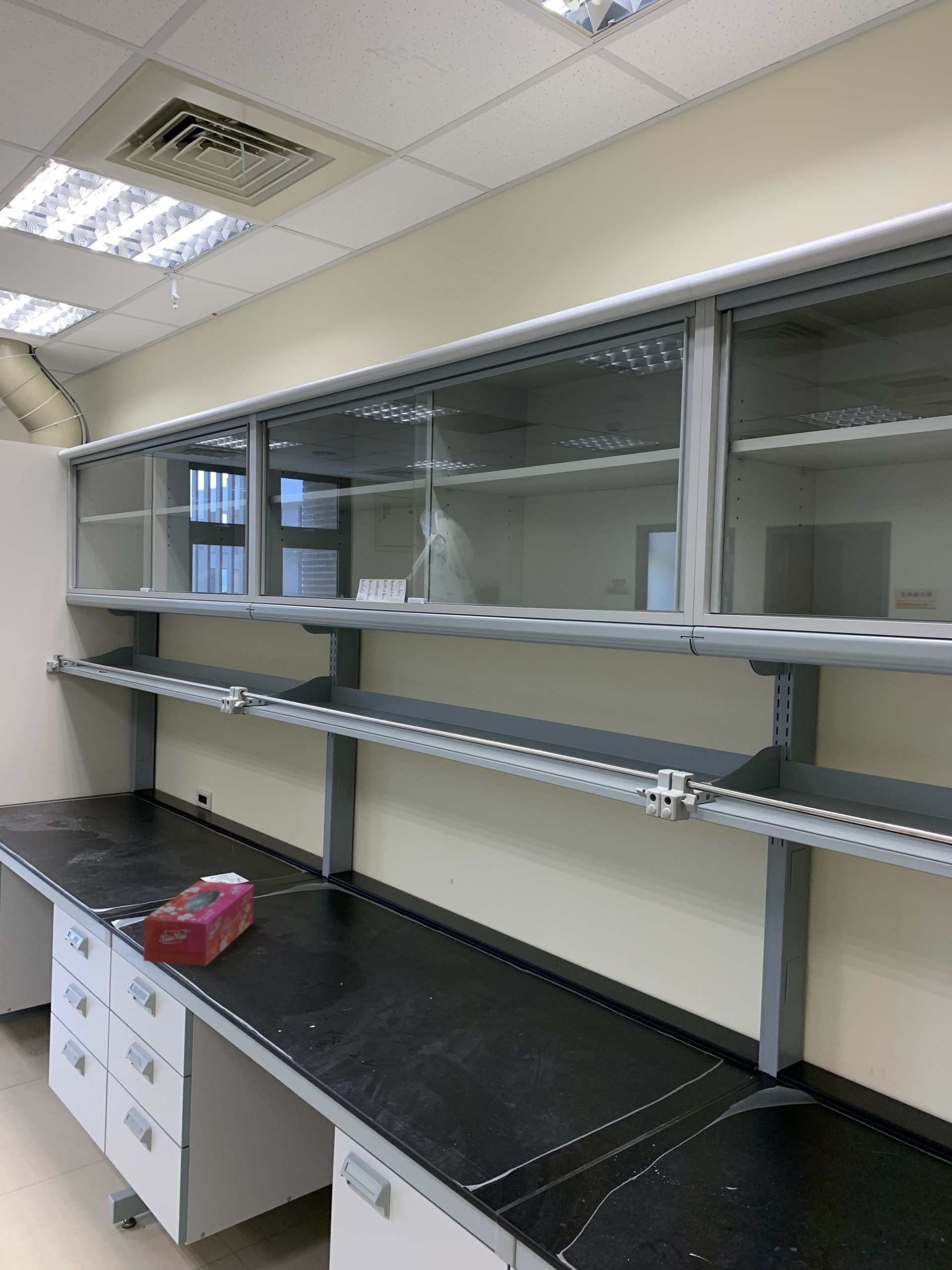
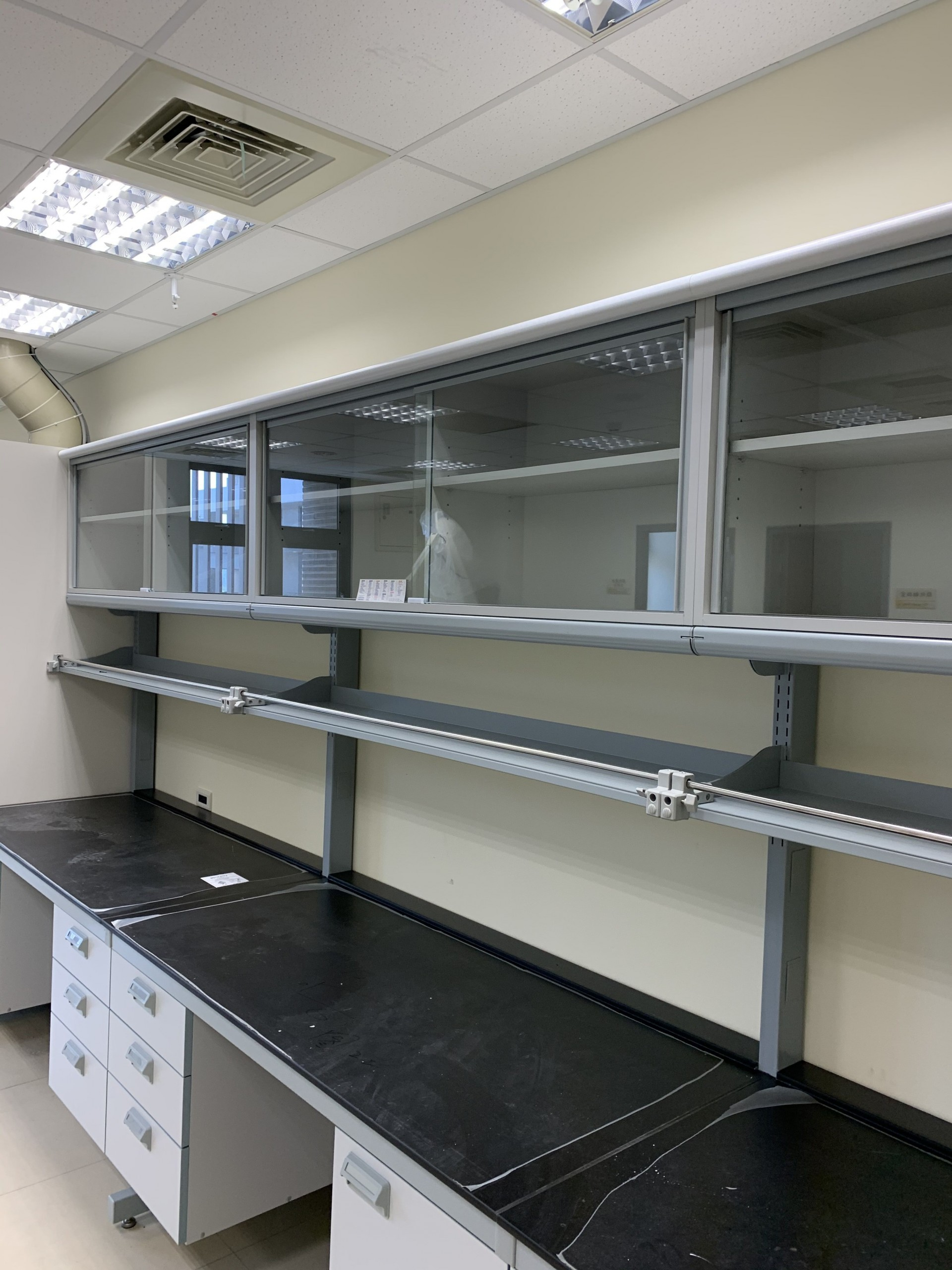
- tissue box (202, 920)
